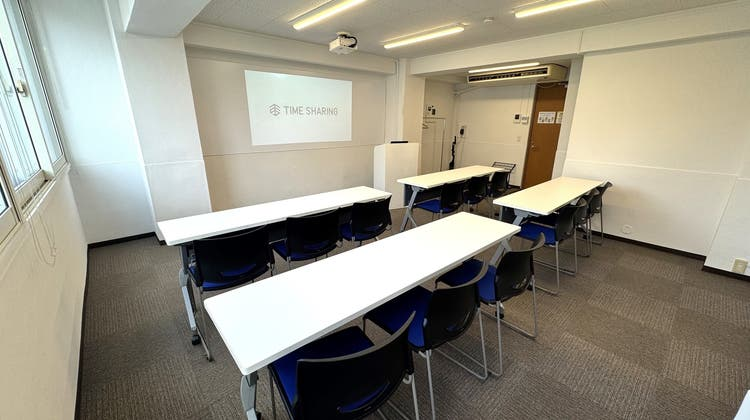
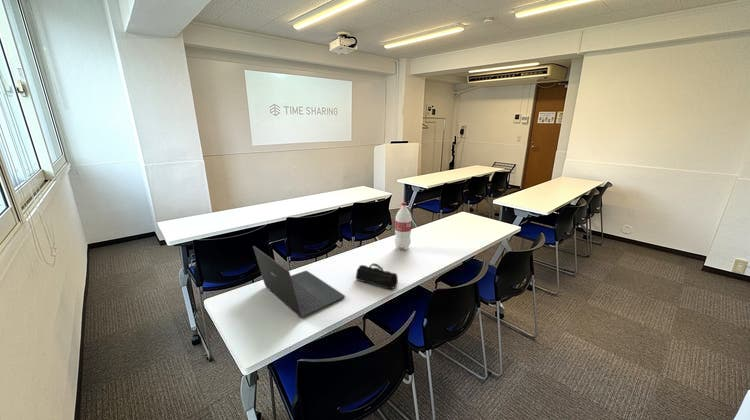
+ bottle (403, 225)
+ pencil case (376, 272)
+ laptop (300, 272)
